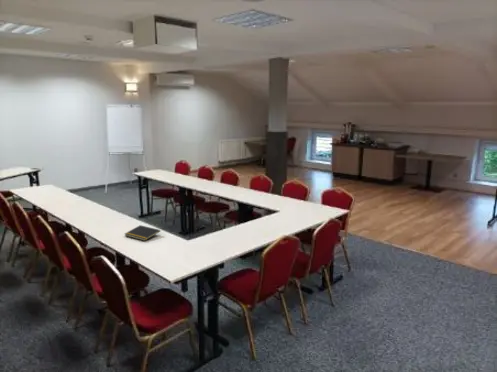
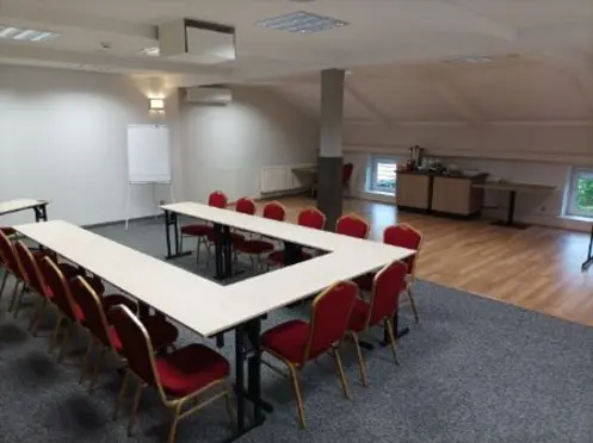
- notepad (142, 232)
